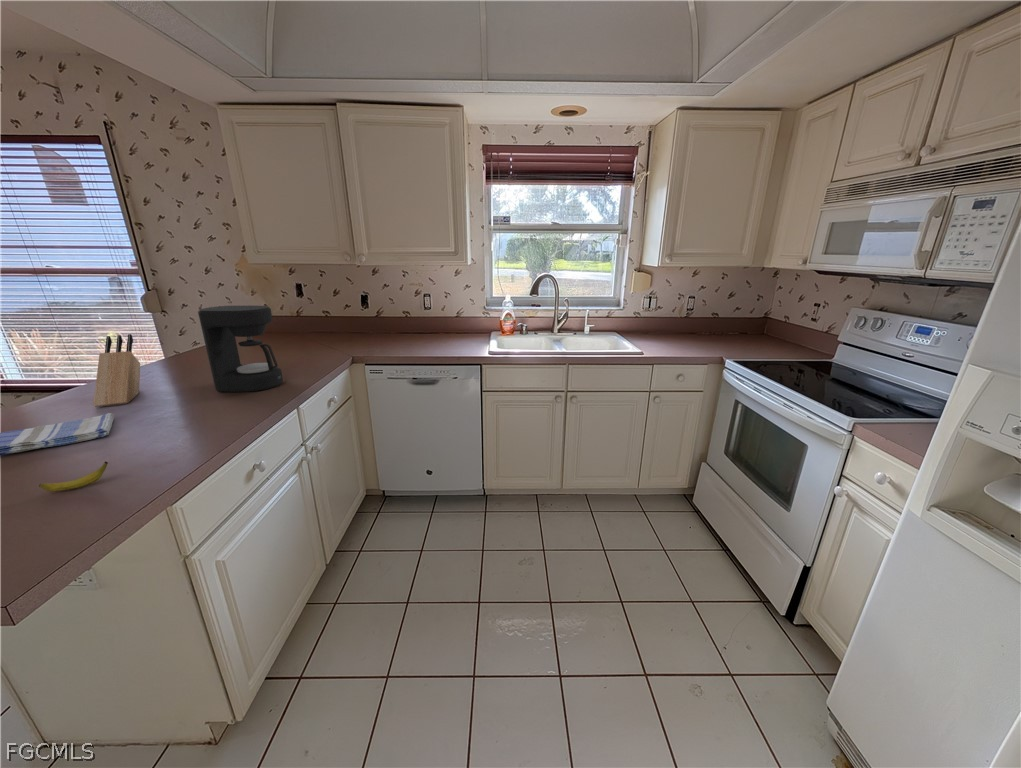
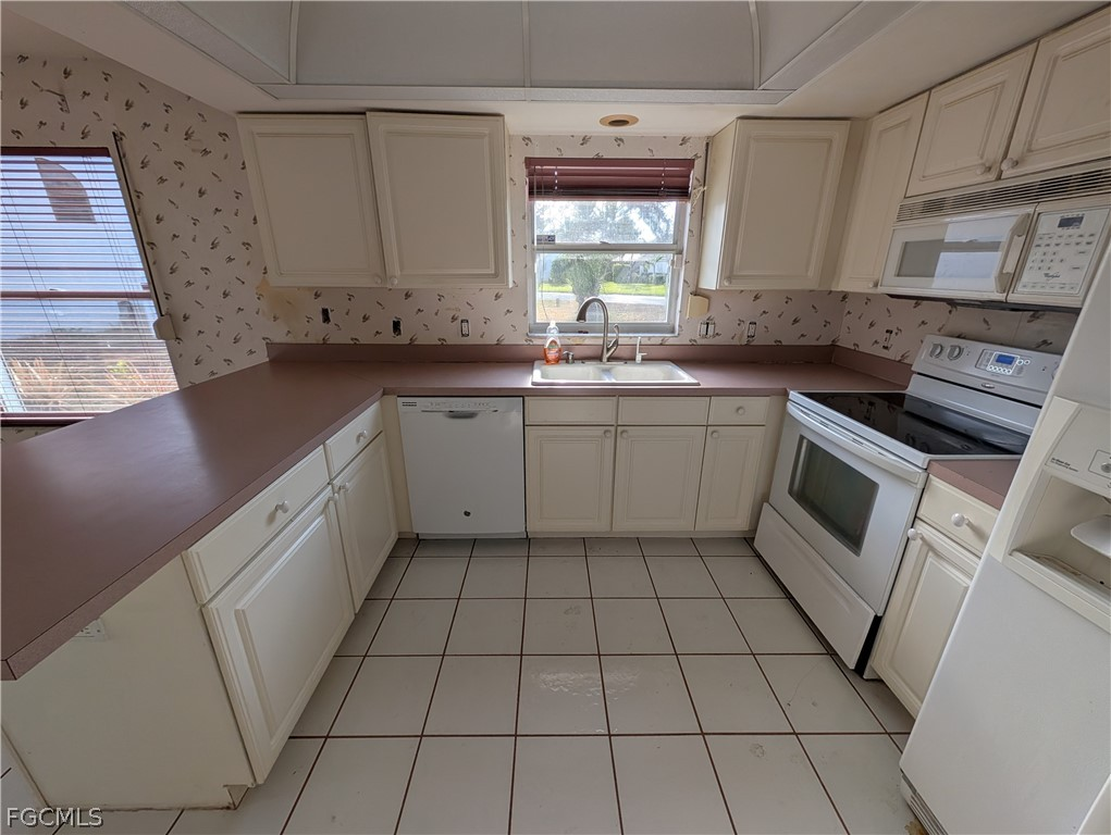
- dish towel (54, 432)
- coffee maker (244, 346)
- knife block (116, 367)
- banana (77, 479)
